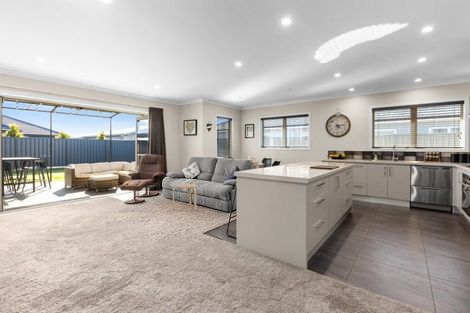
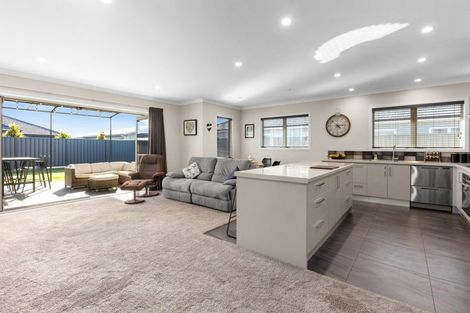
- stool (189, 196)
